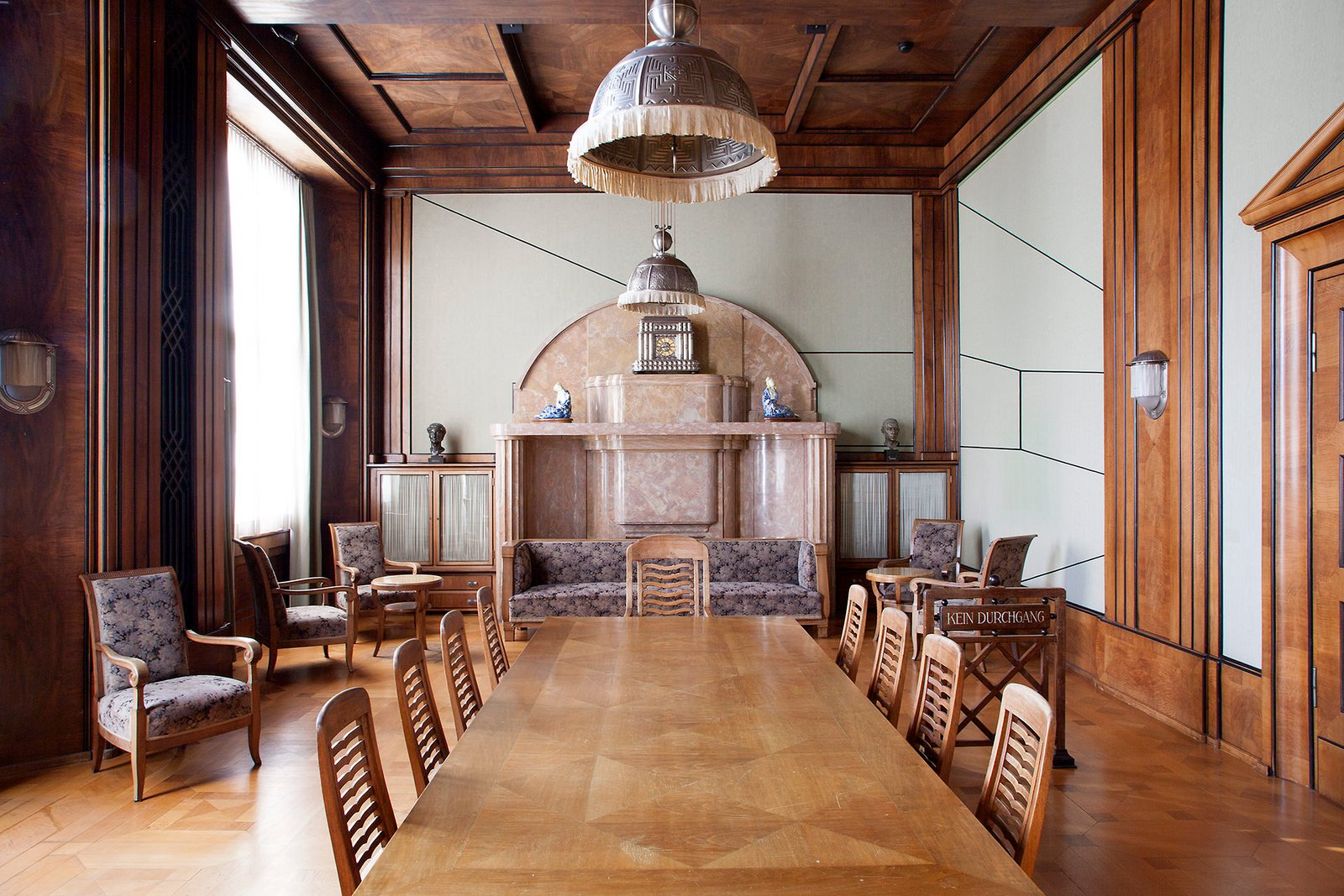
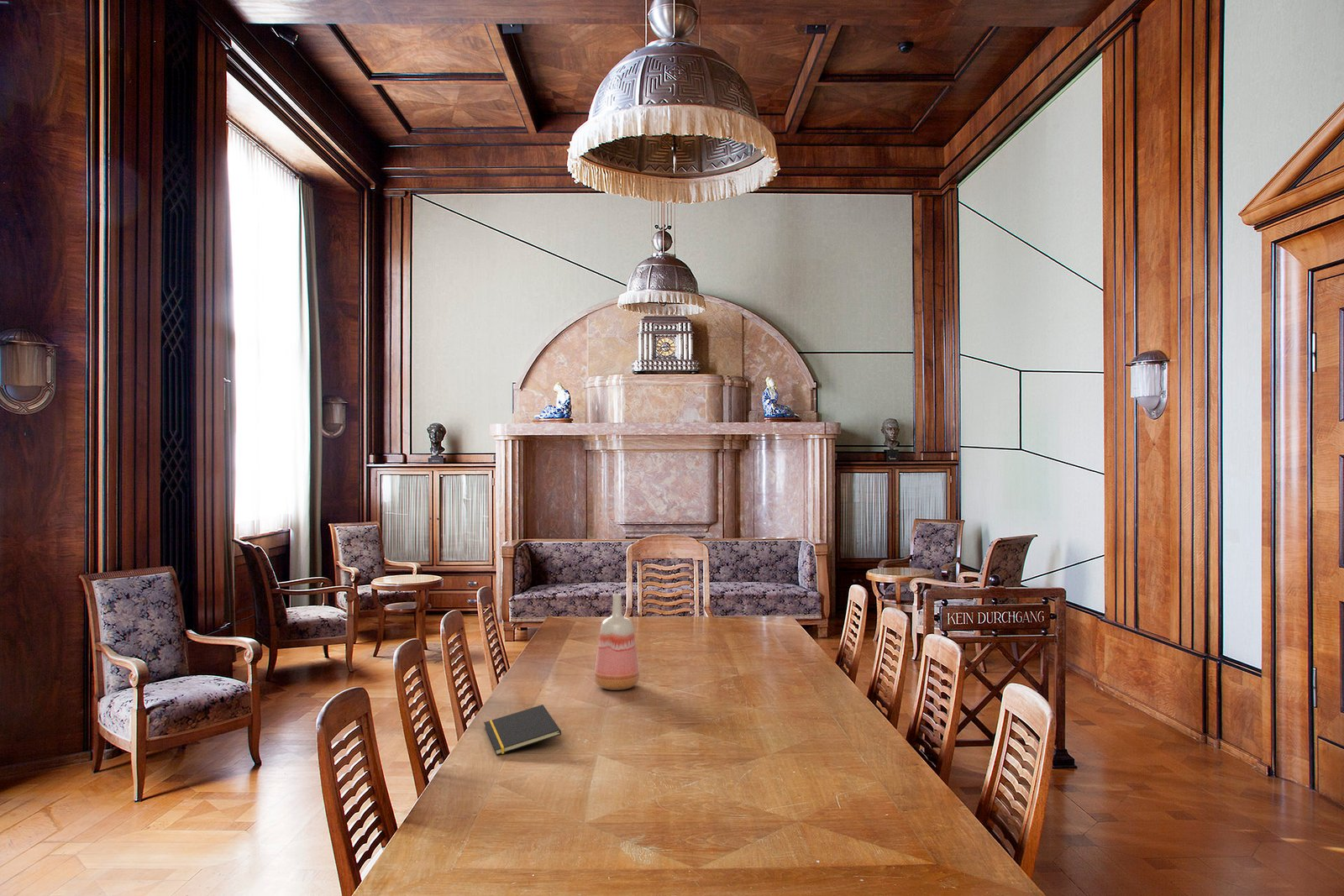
+ vase (617, 640)
+ notepad (521, 728)
